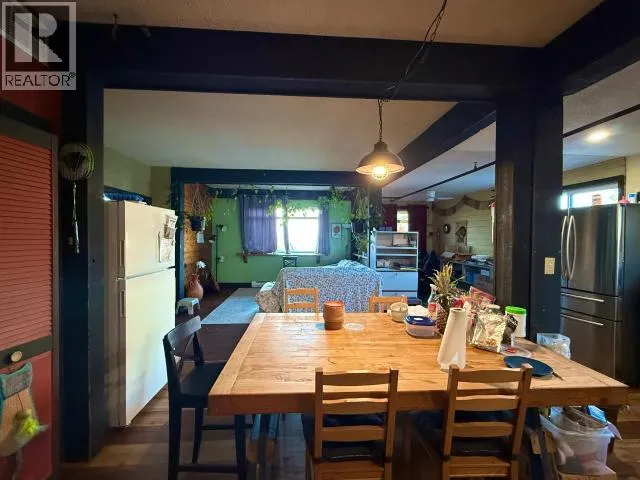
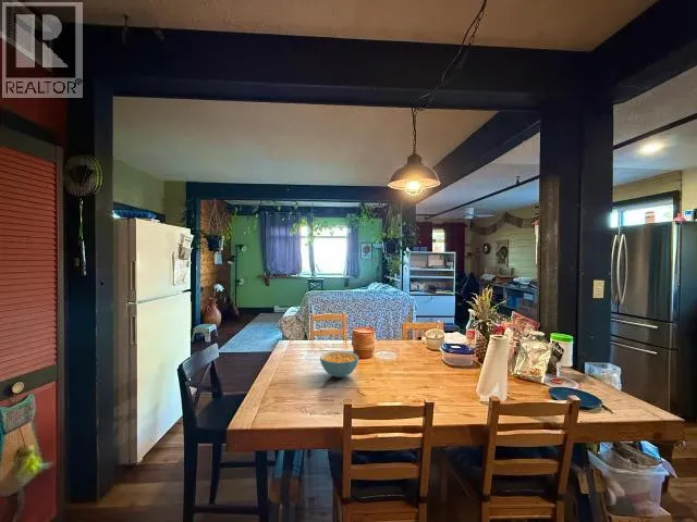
+ cereal bowl (339, 365)
